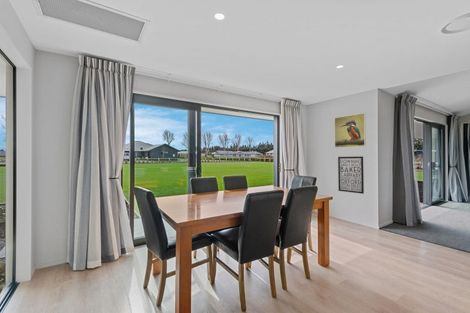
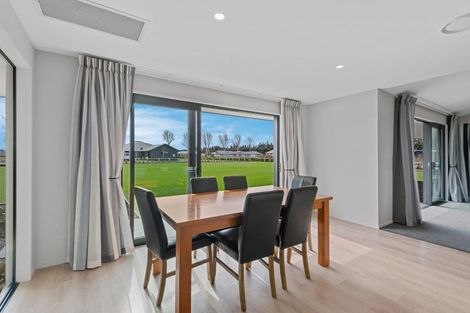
- wall art (350, 174)
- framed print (349, 131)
